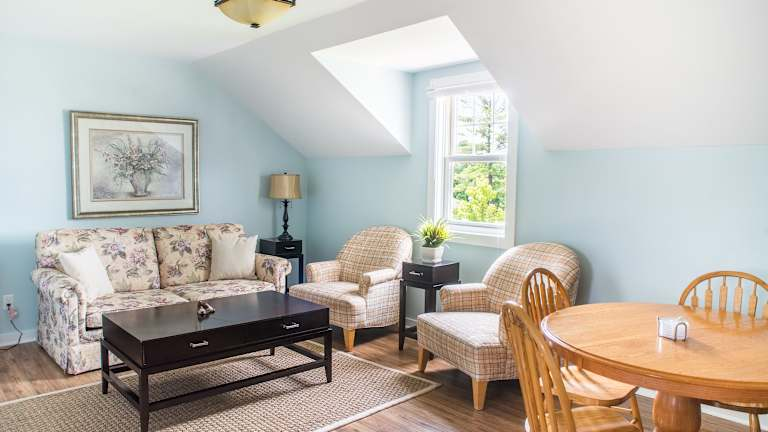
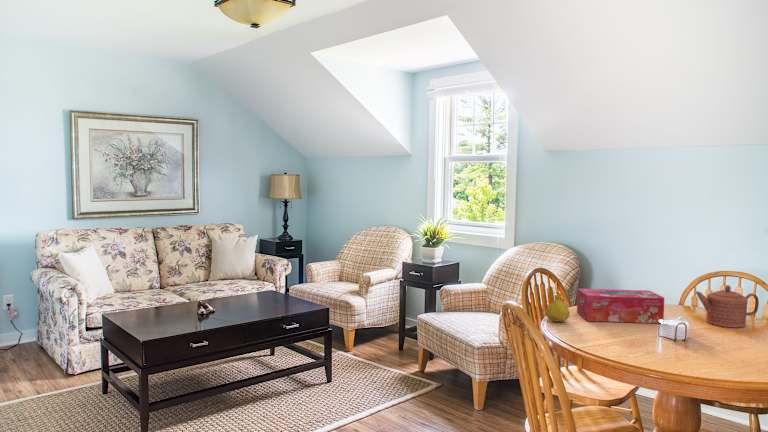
+ tissue box (618, 305)
+ teapot (726, 304)
+ fruit (557, 308)
